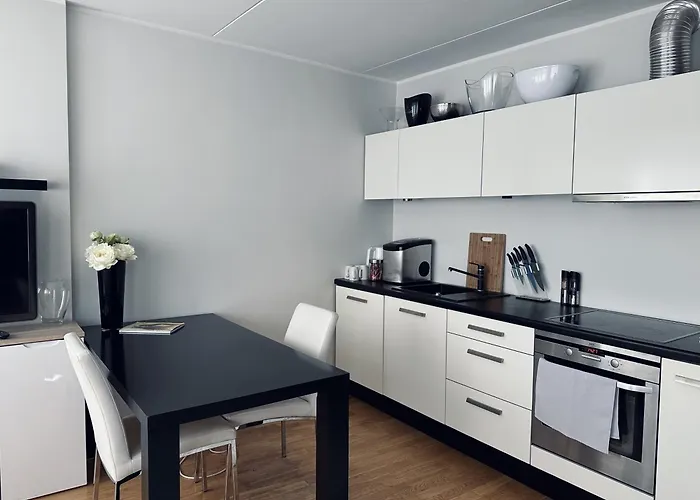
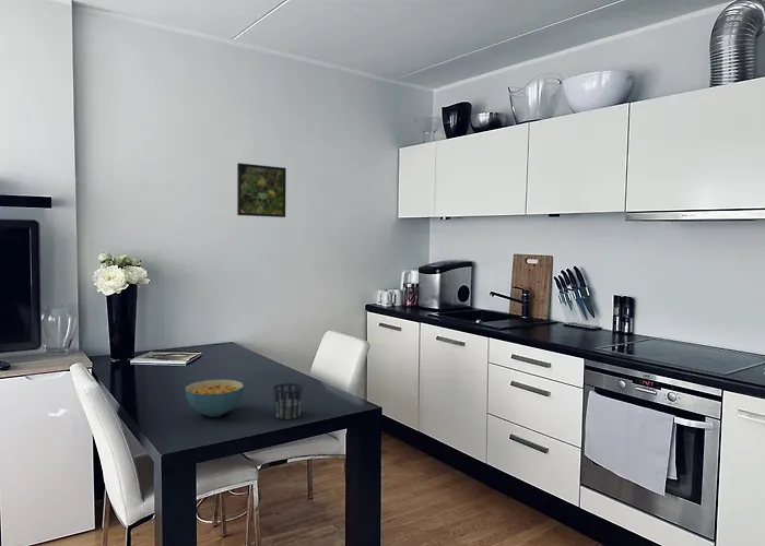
+ cup (287, 401)
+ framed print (261, 190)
+ cereal bowl (214, 400)
